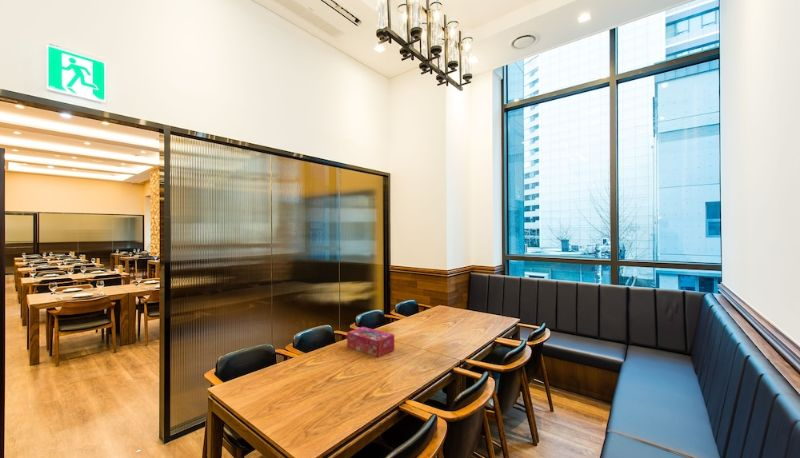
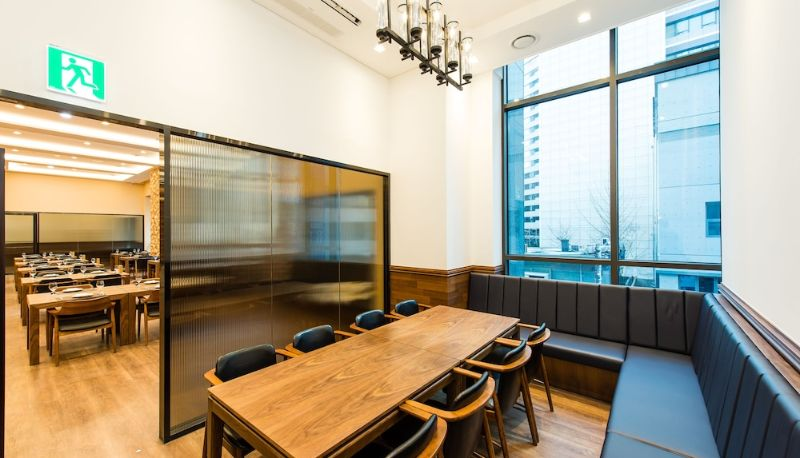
- tissue box (370, 340)
